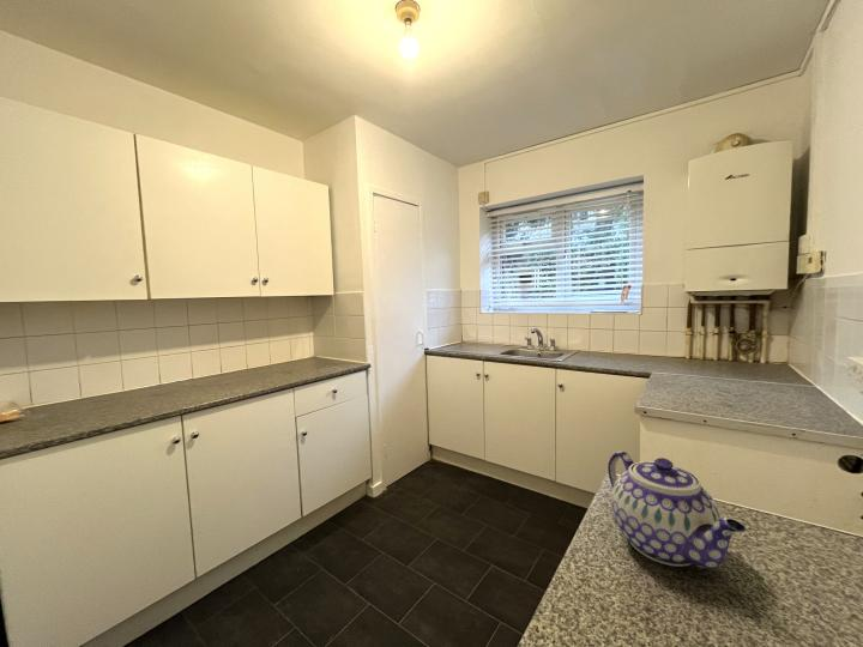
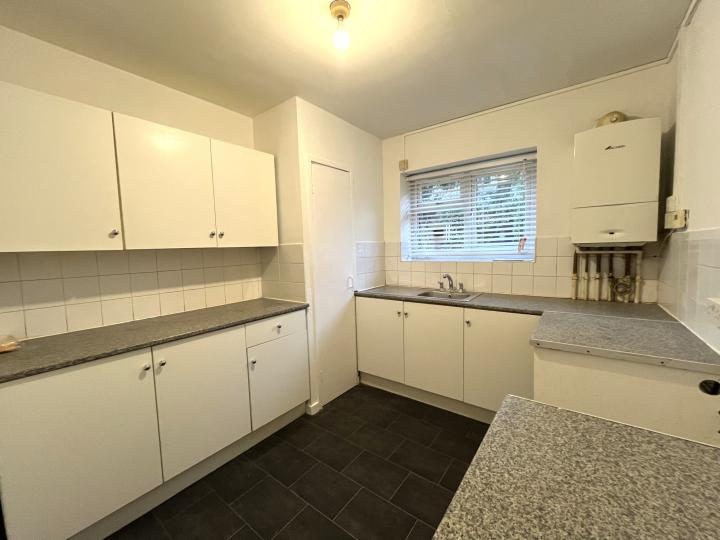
- teapot (663, 502)
